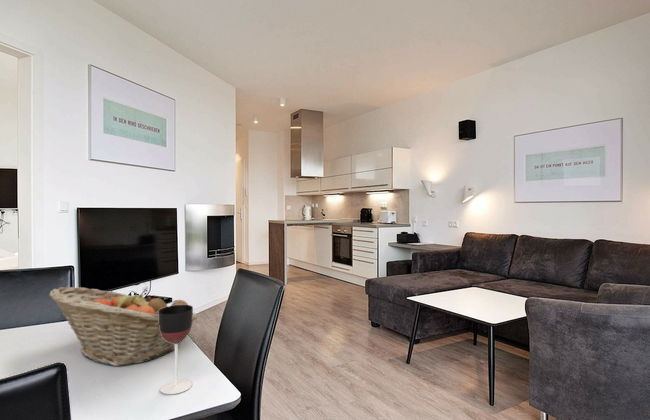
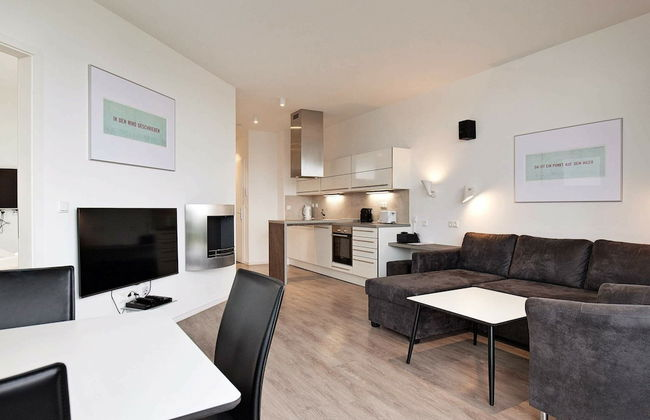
- wineglass (176, 347)
- fruit basket (126, 315)
